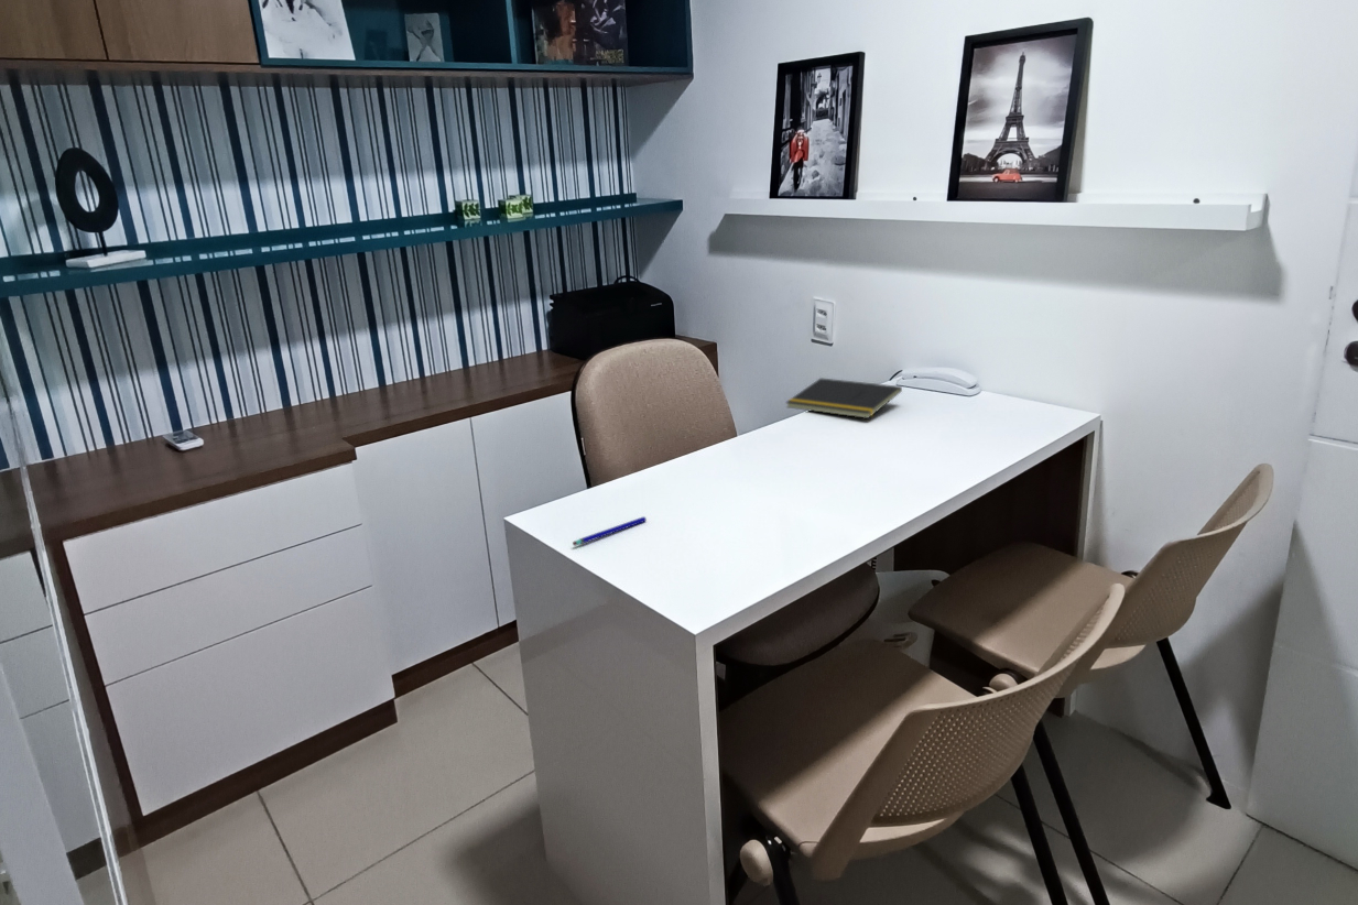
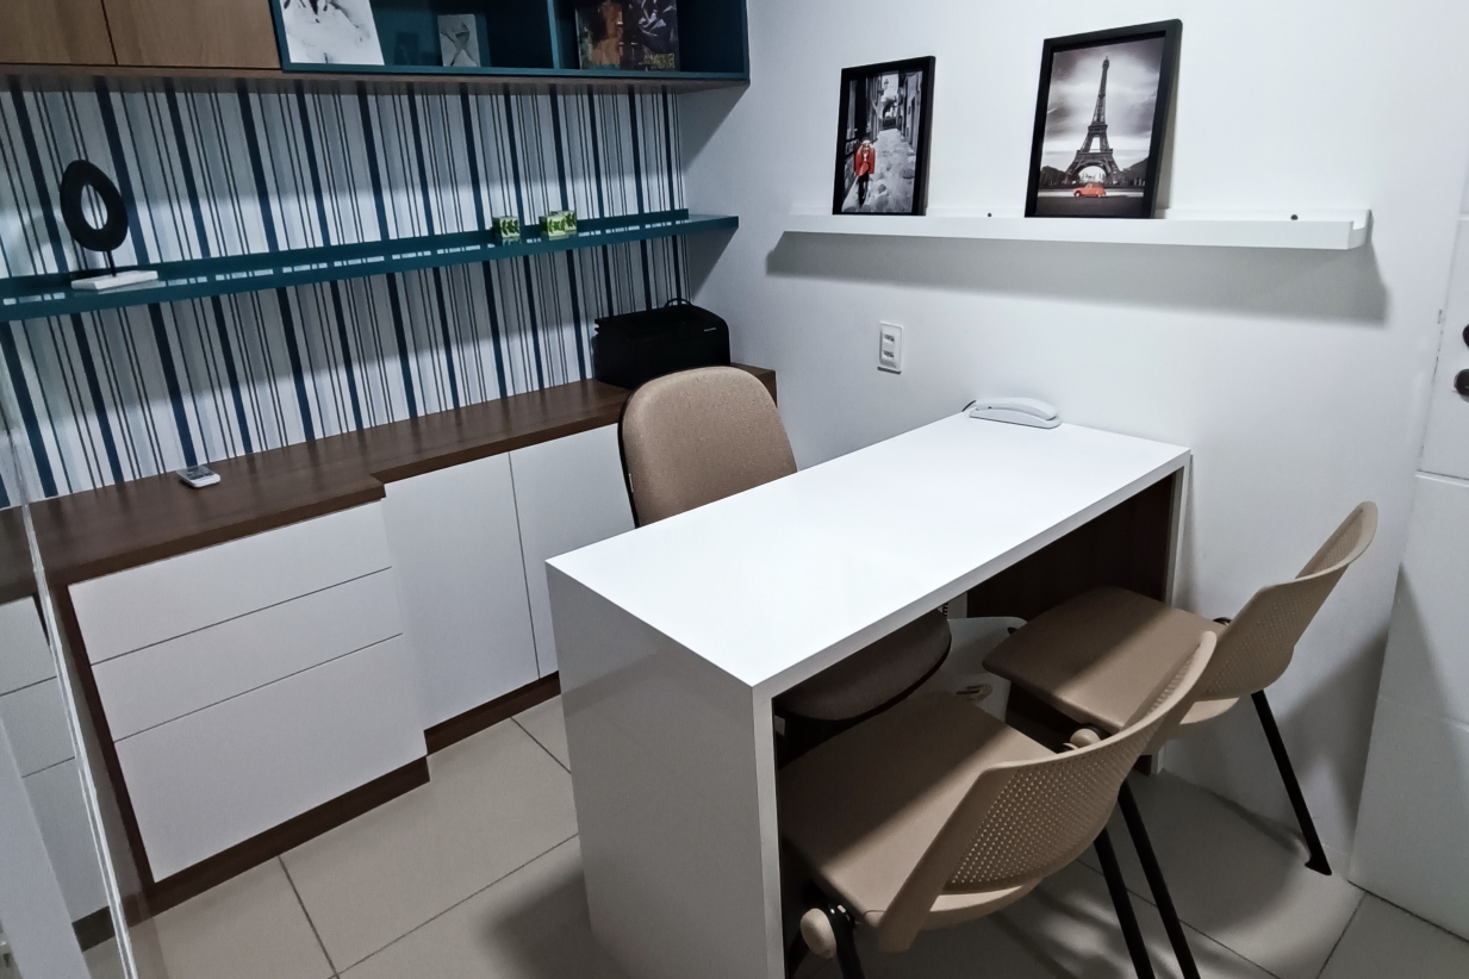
- notepad (843, 396)
- pen (610, 531)
